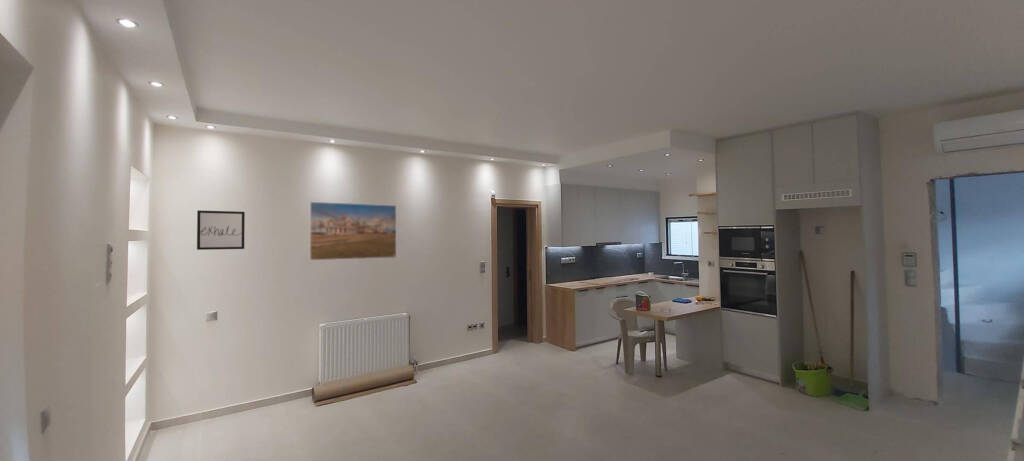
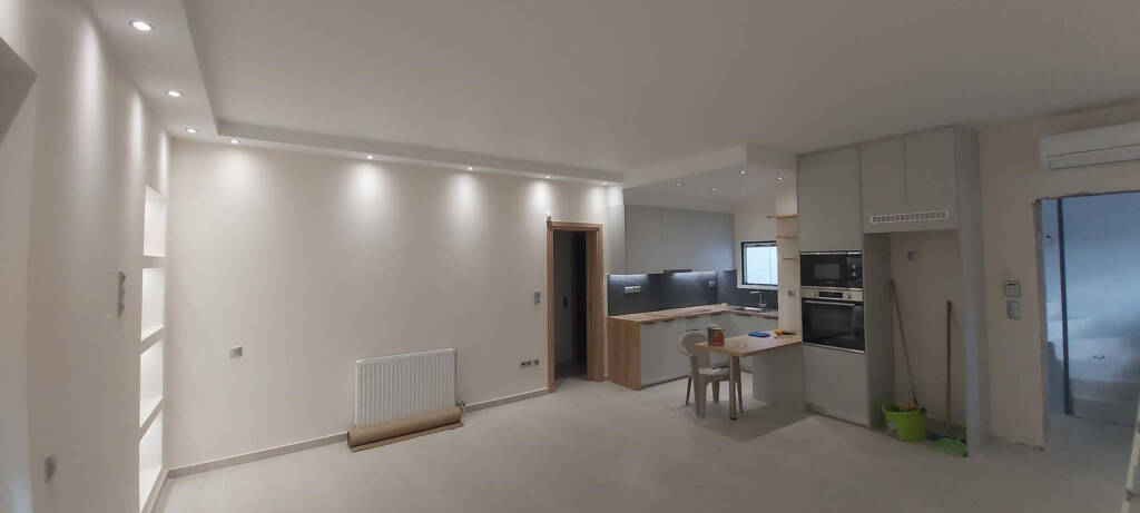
- wall art (221, 230)
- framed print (355, 231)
